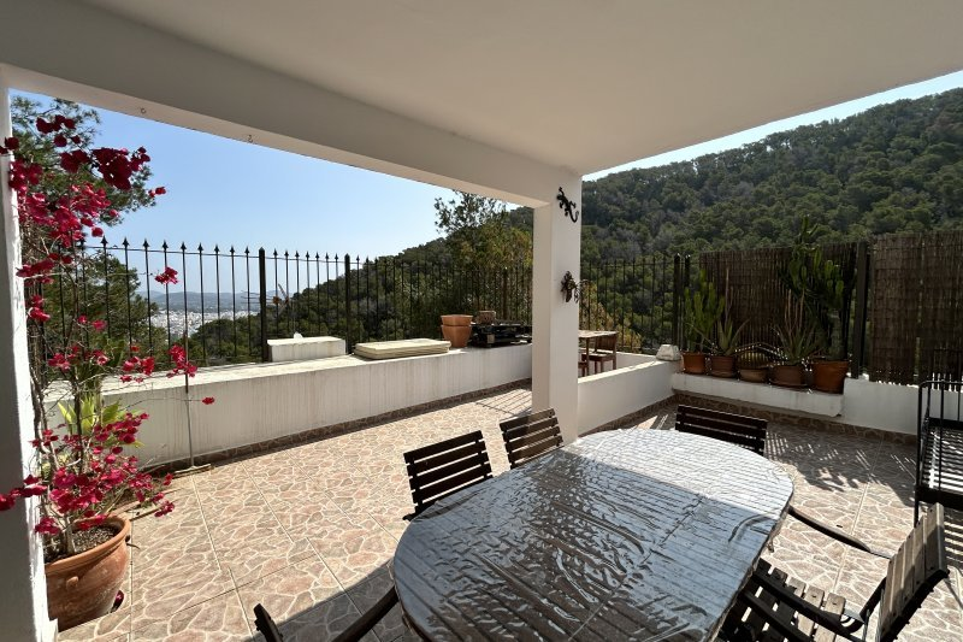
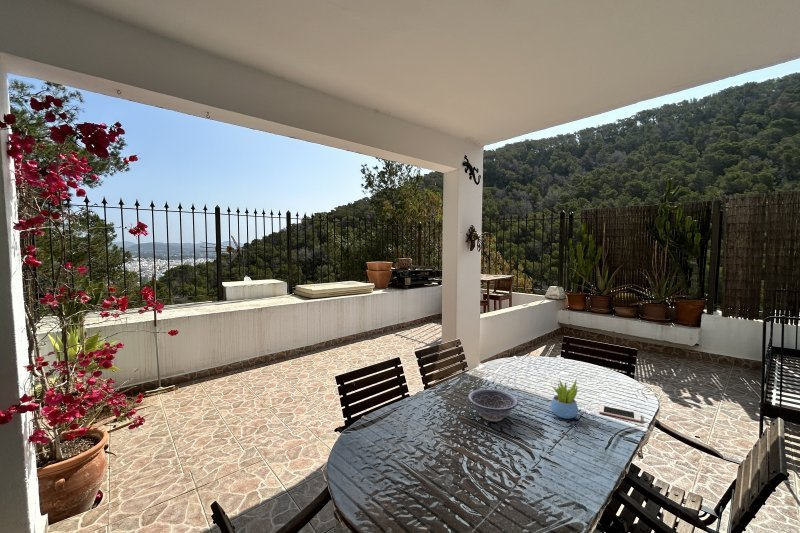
+ succulent plant (564, 396)
+ cell phone (619, 413)
+ decorative bowl (492, 407)
